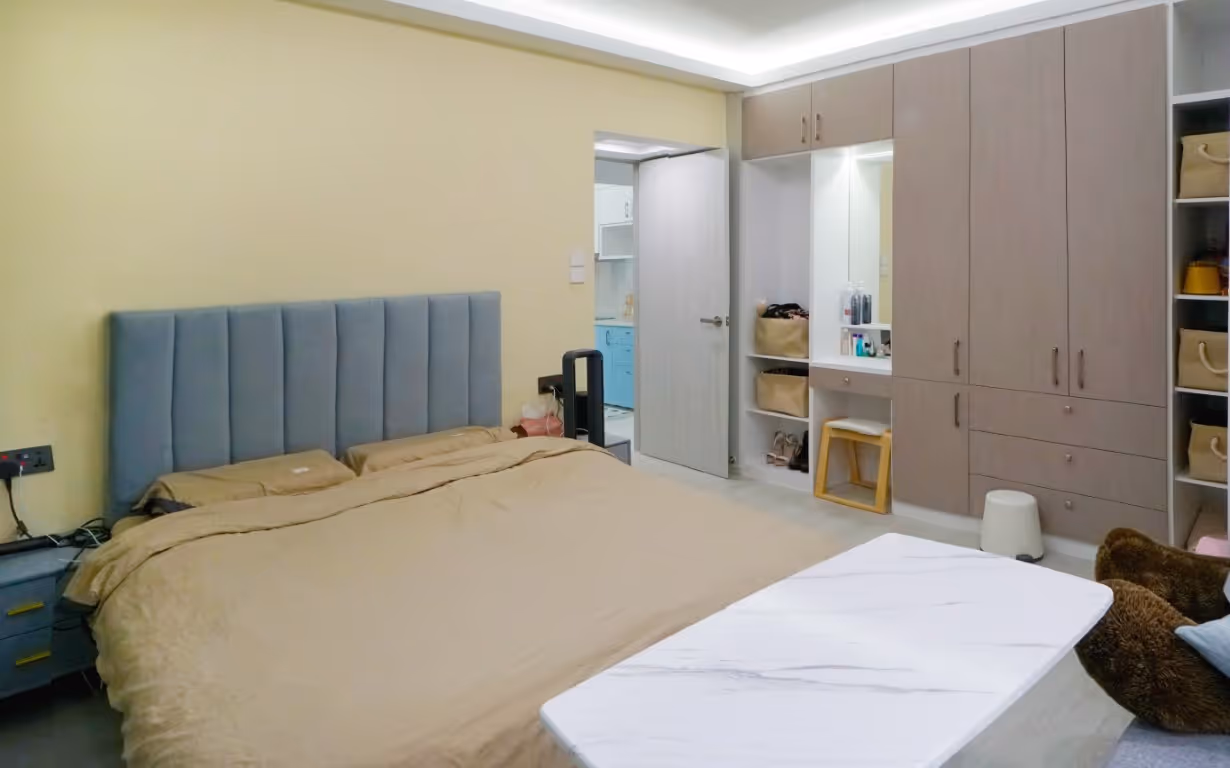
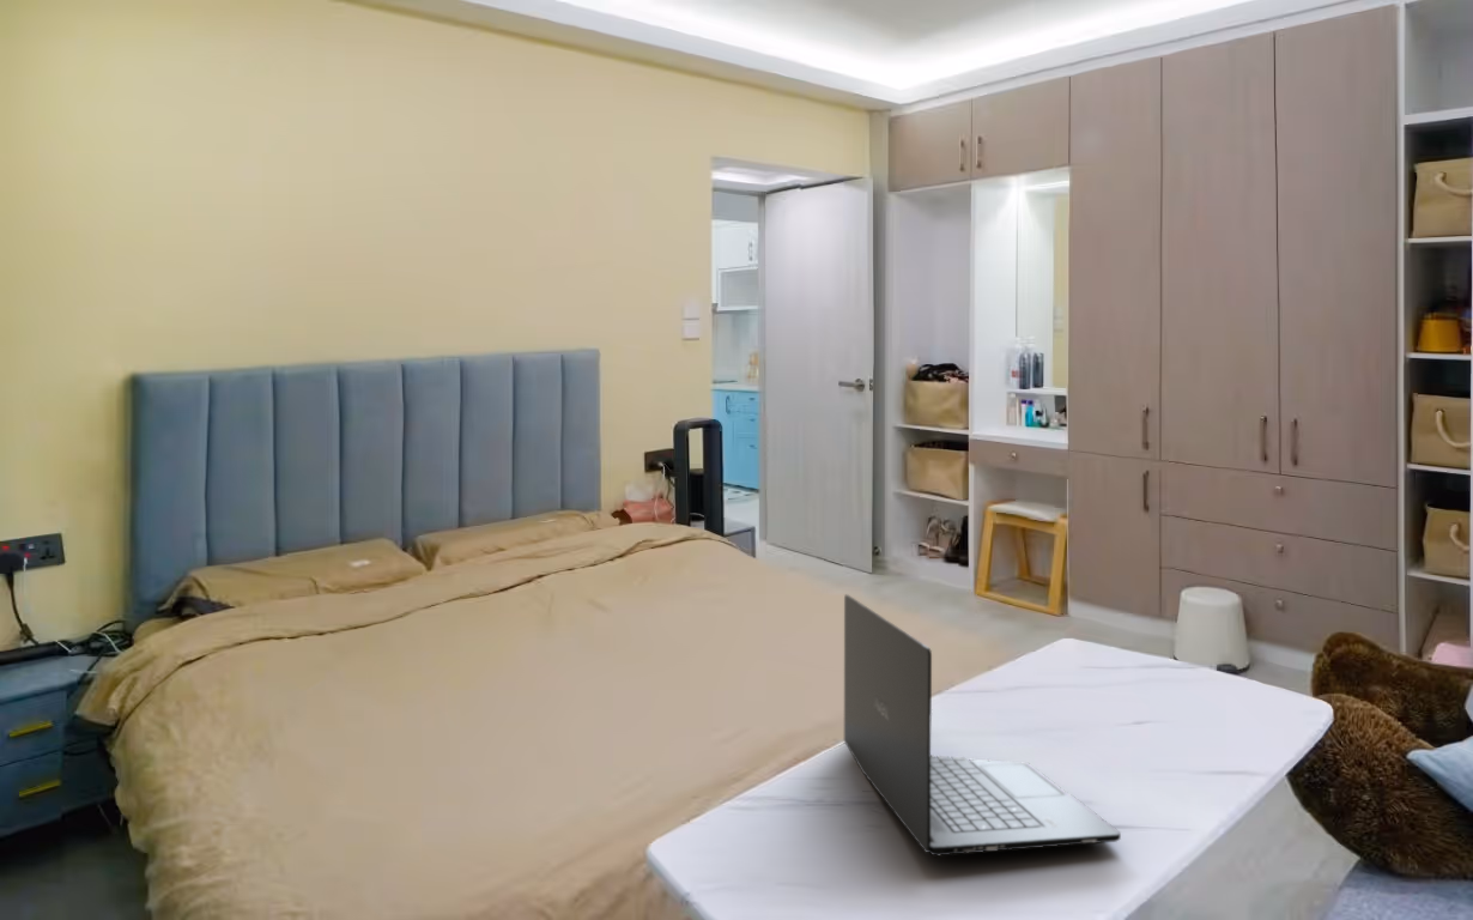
+ laptop (931, 702)
